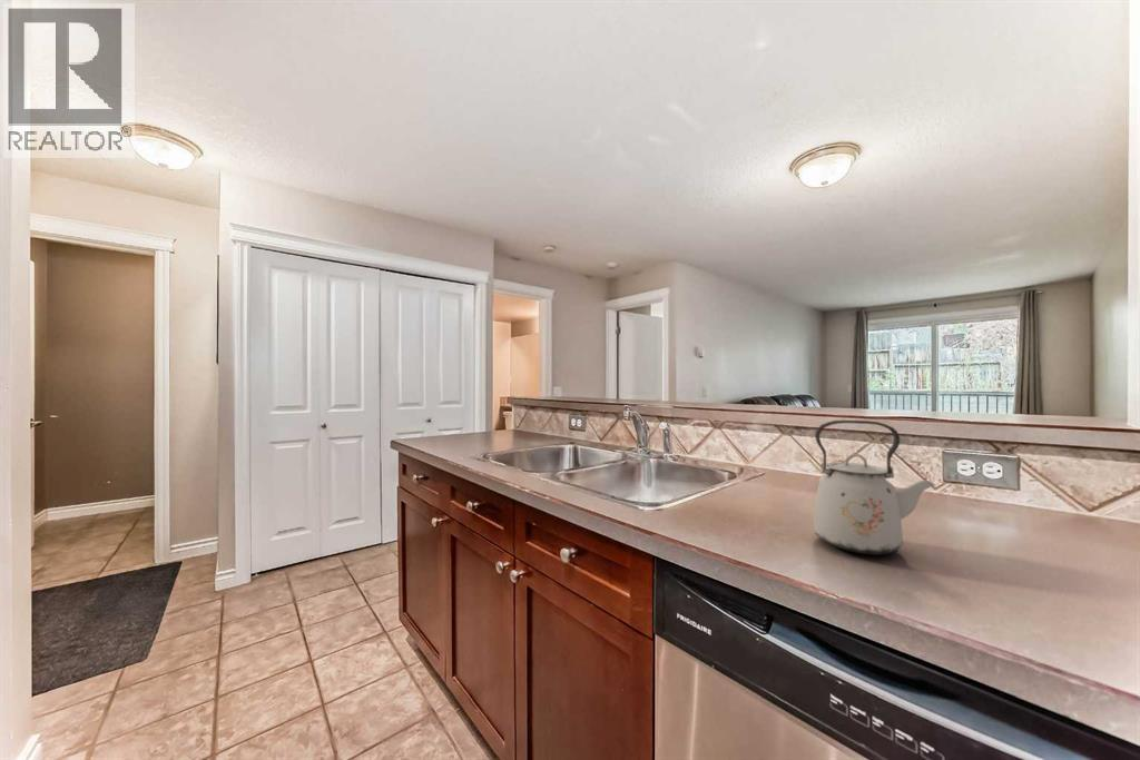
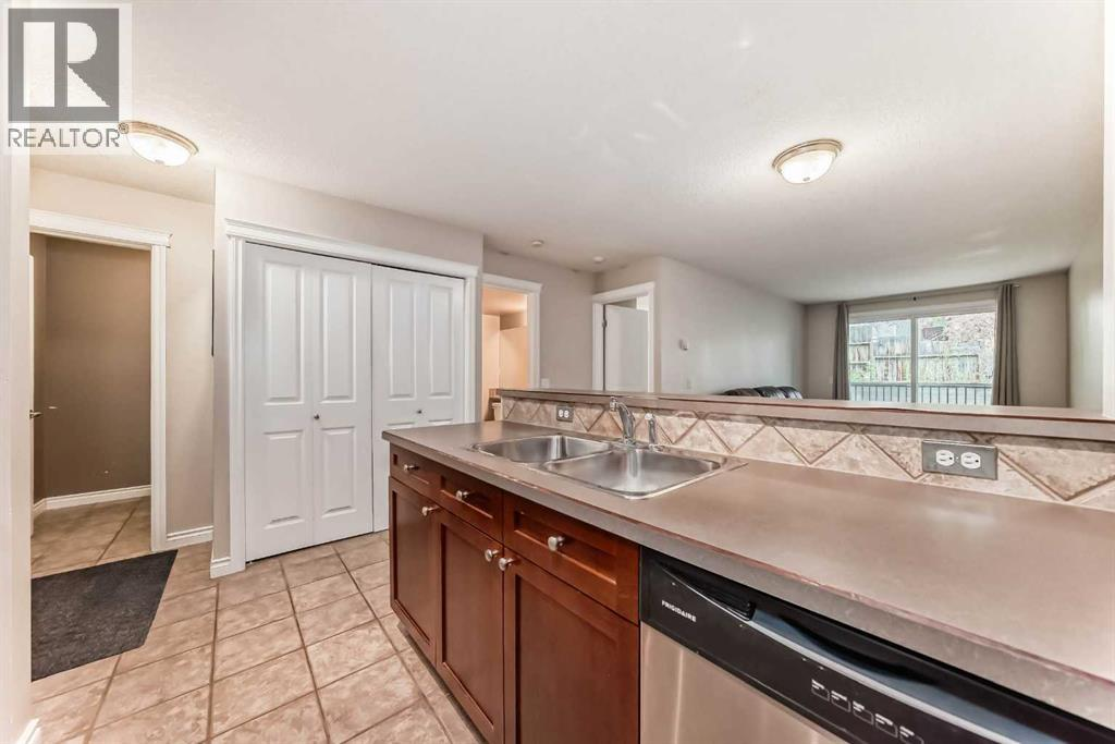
- kettle (872, 483)
